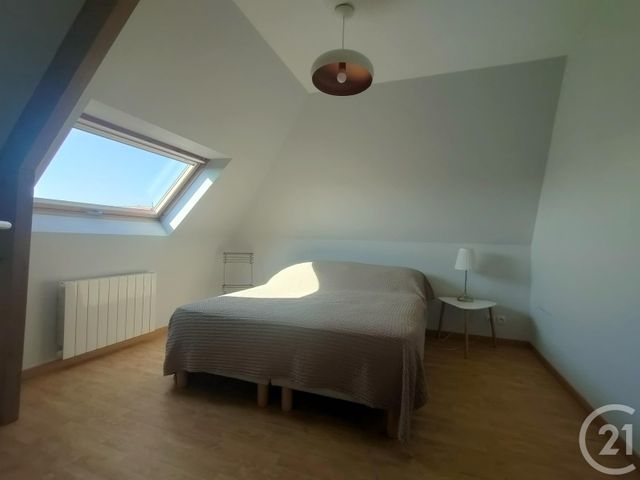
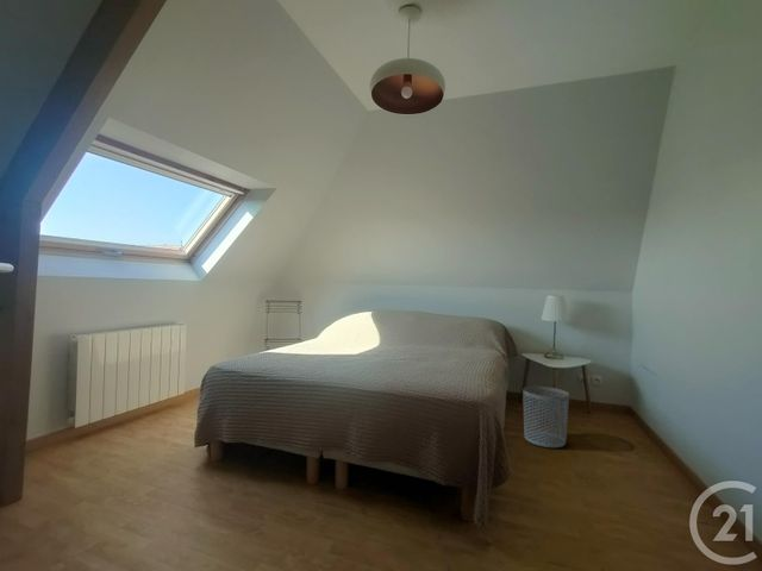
+ waste bin (544, 415)
